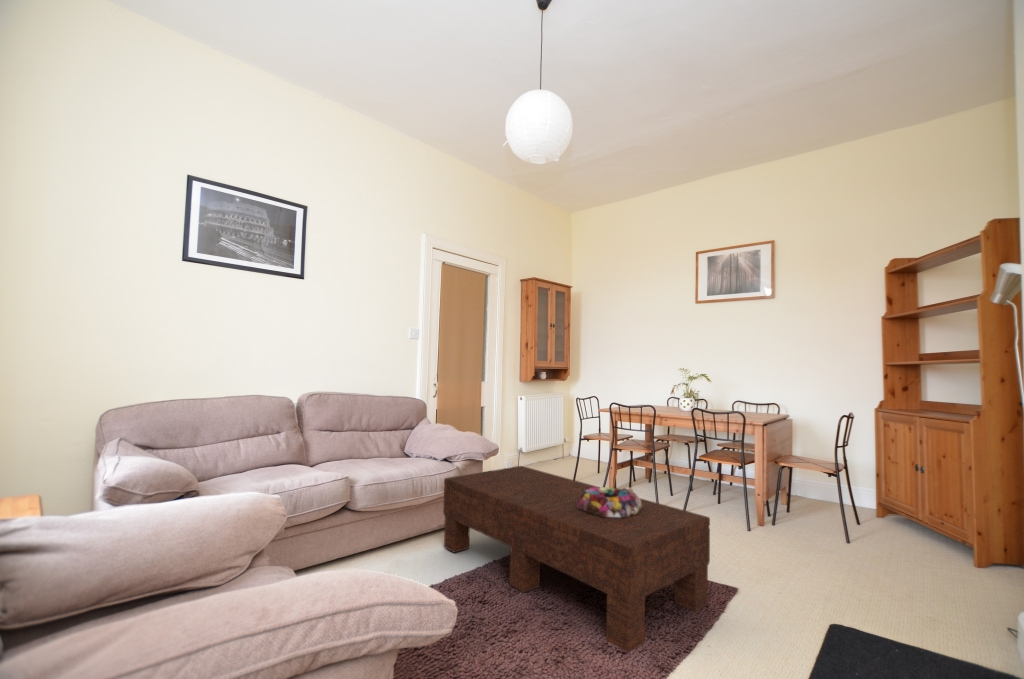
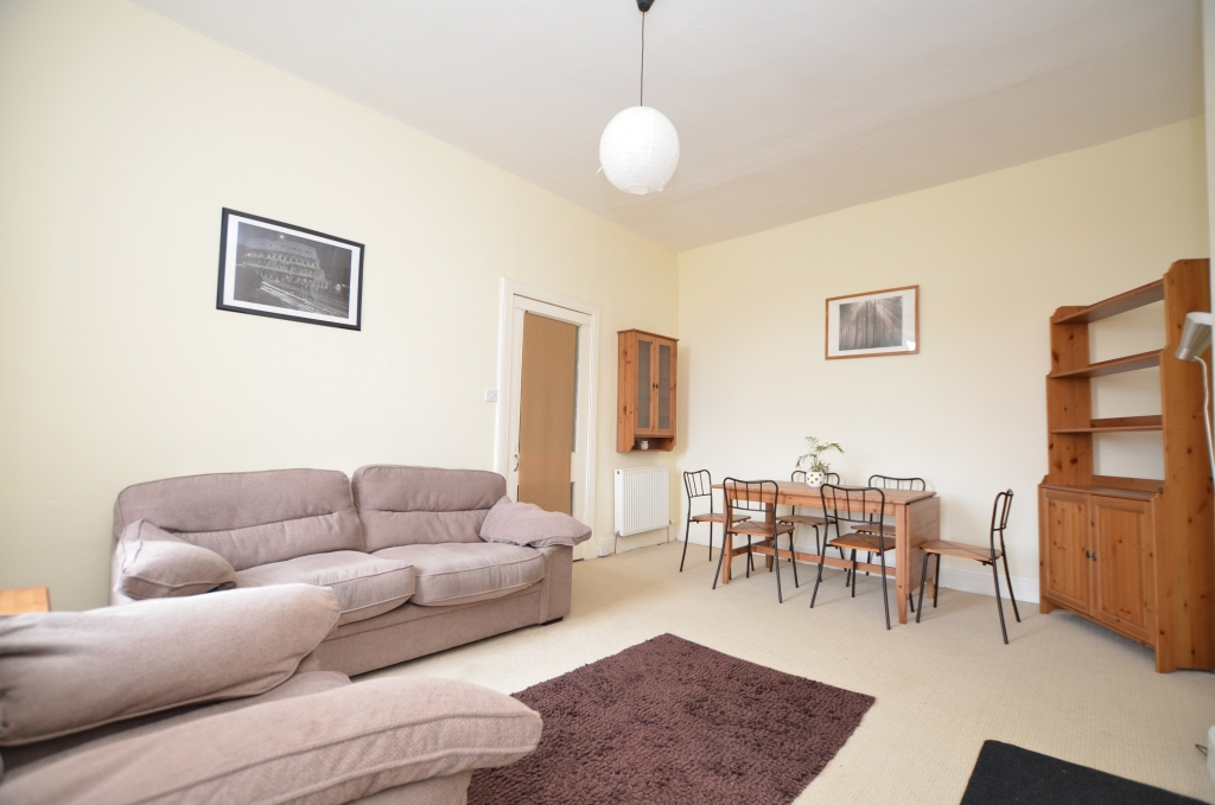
- coffee table (560, 533)
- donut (609, 498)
